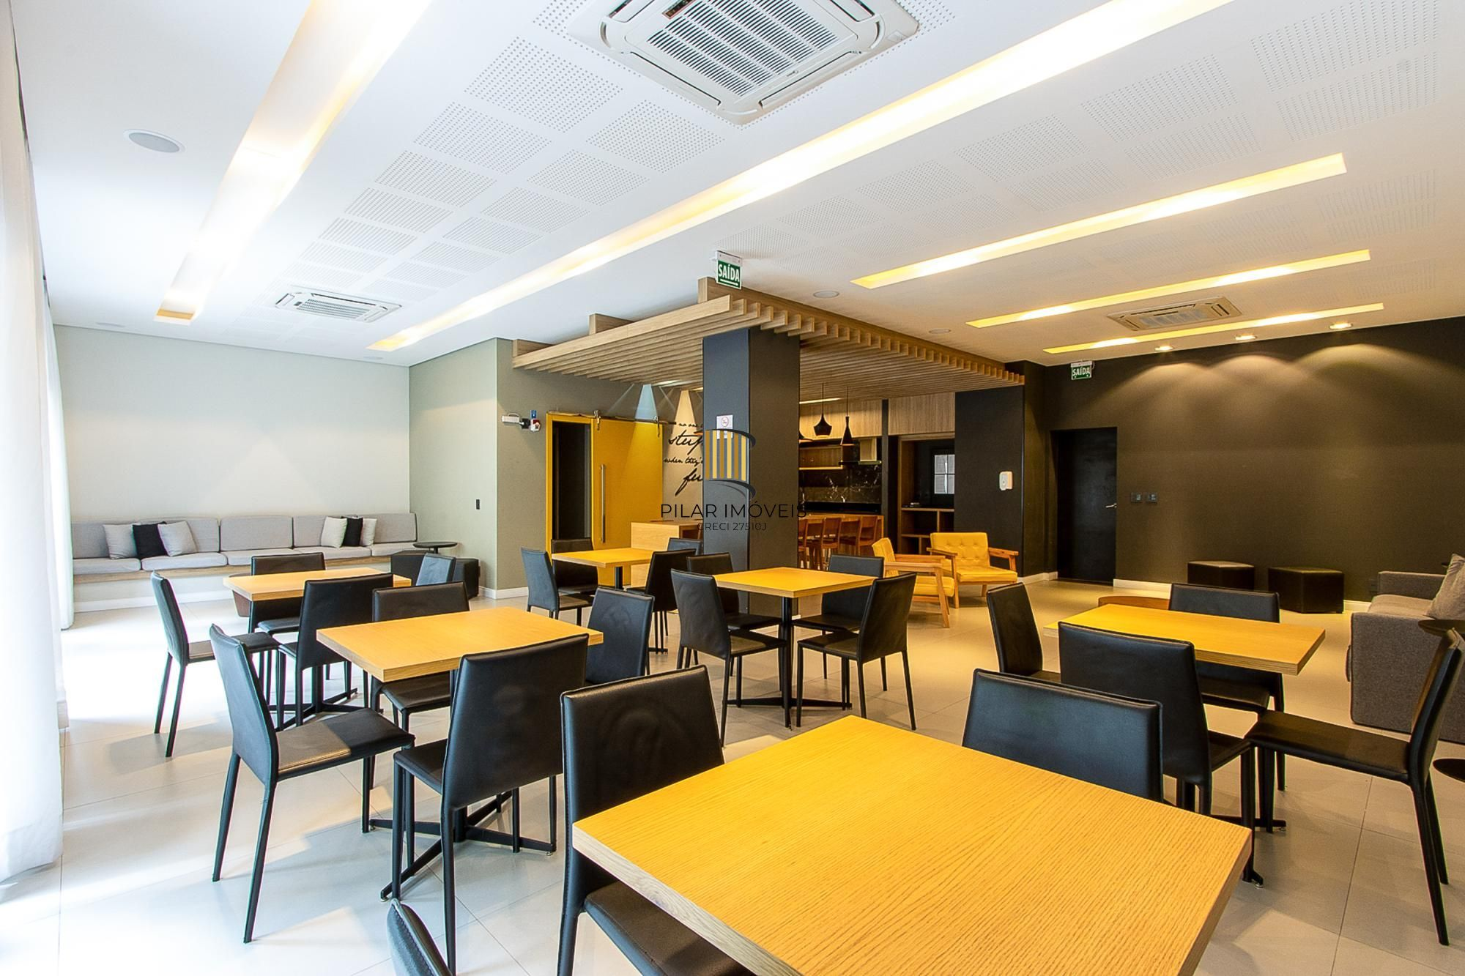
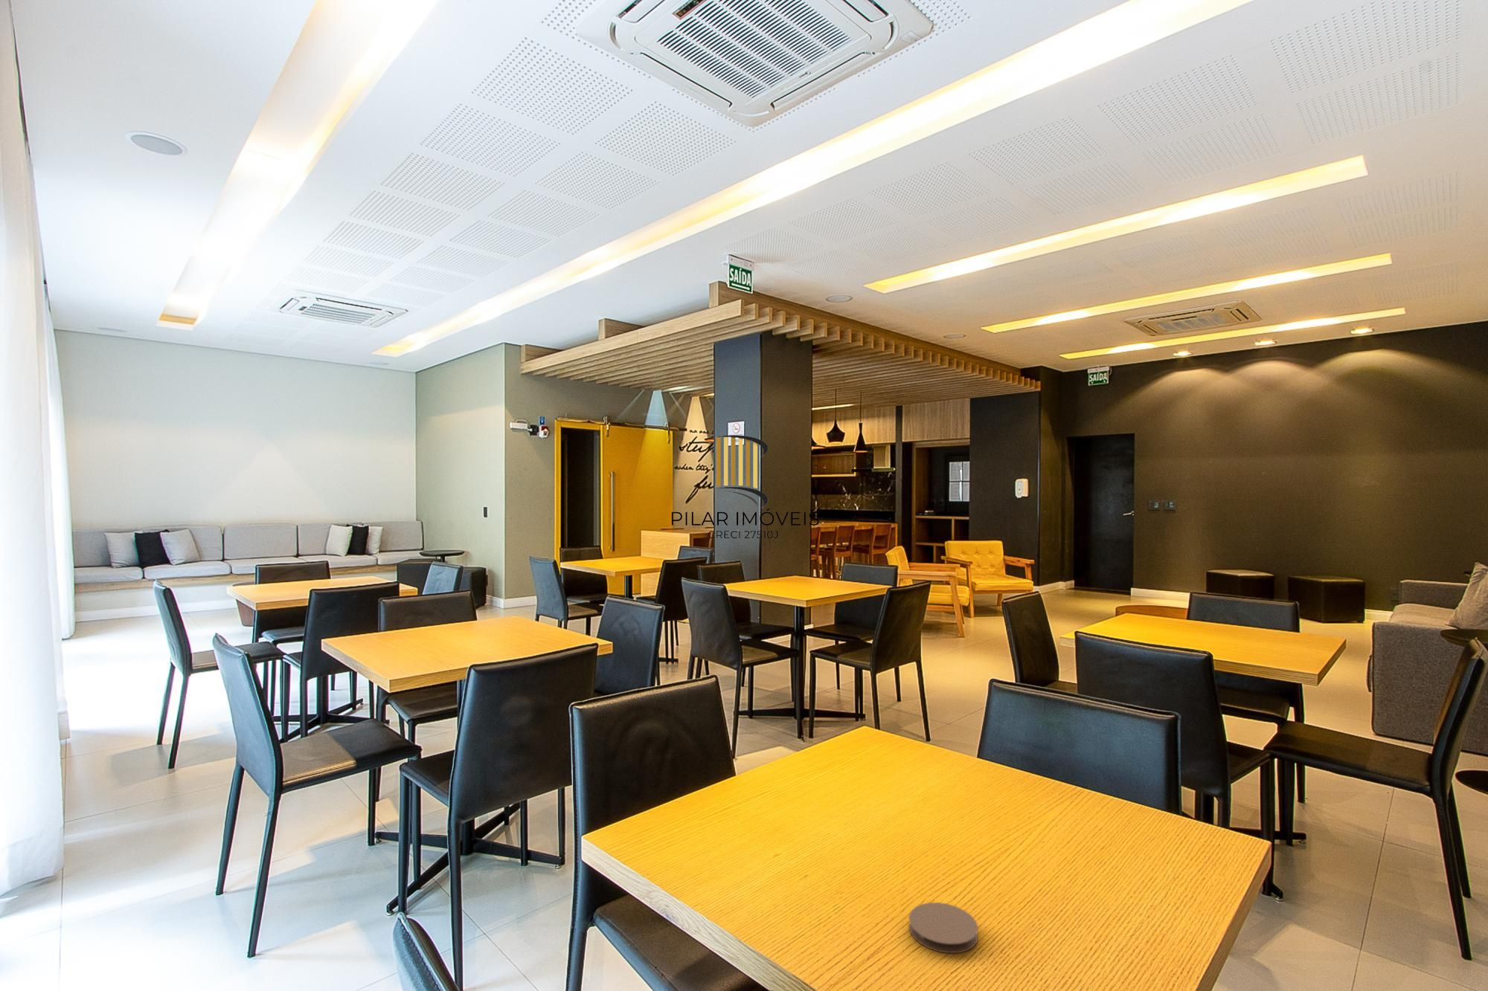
+ coaster (943, 927)
